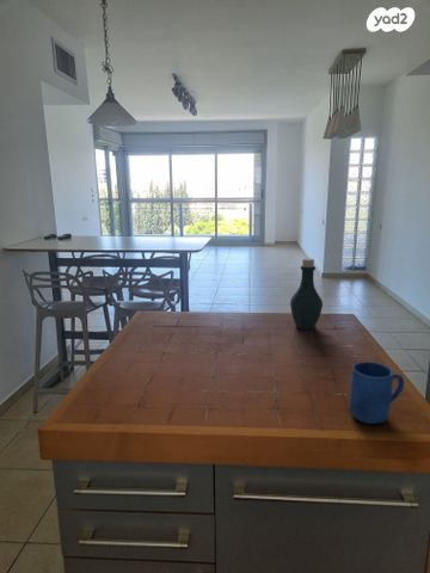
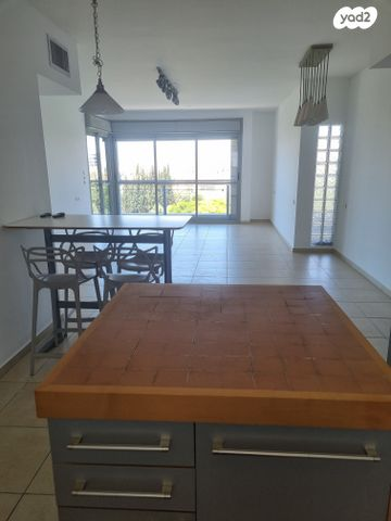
- mug (377, 392)
- bottle (306, 292)
